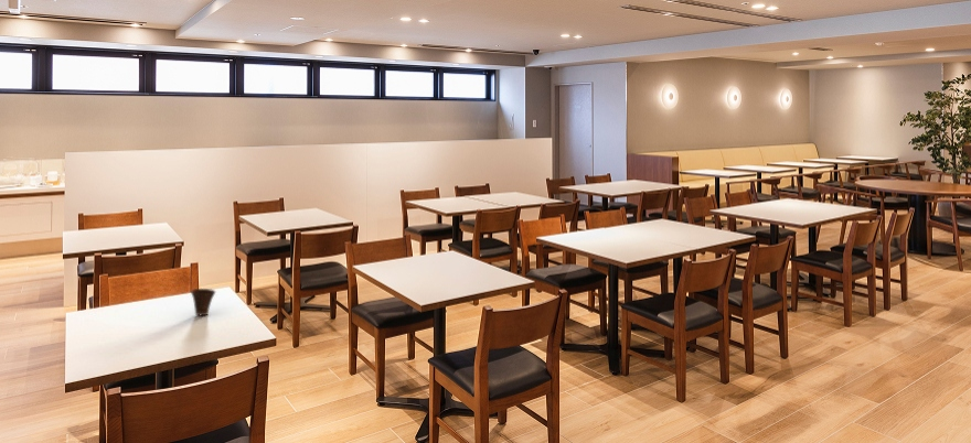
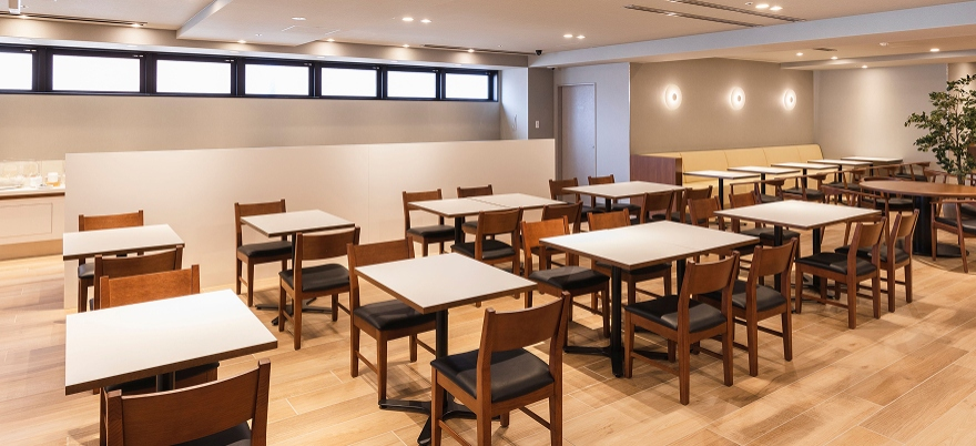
- cup (203, 302)
